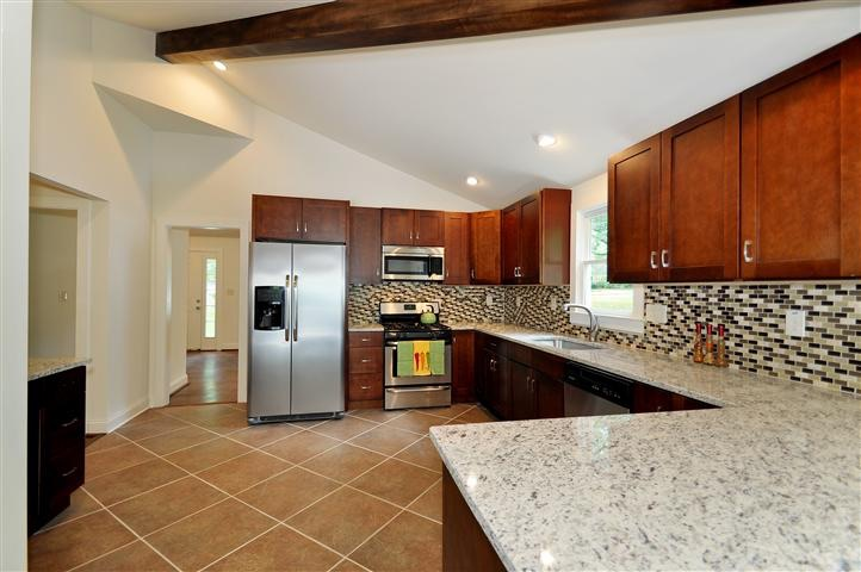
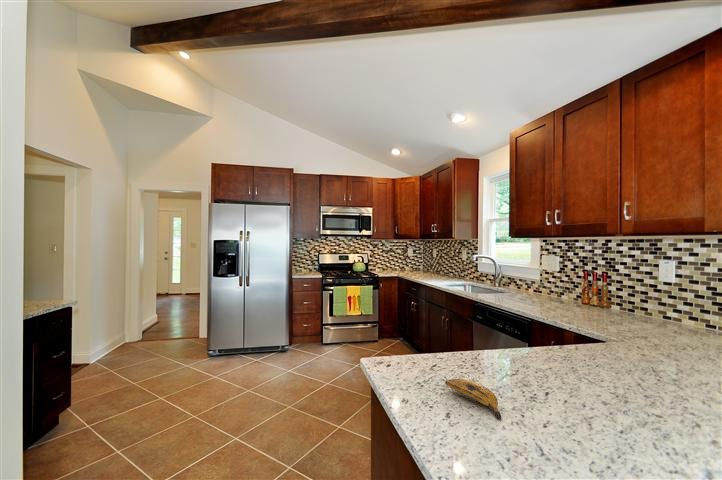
+ banana (475, 393)
